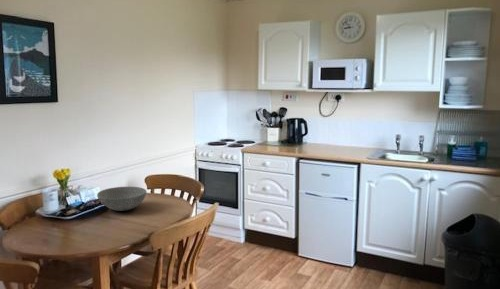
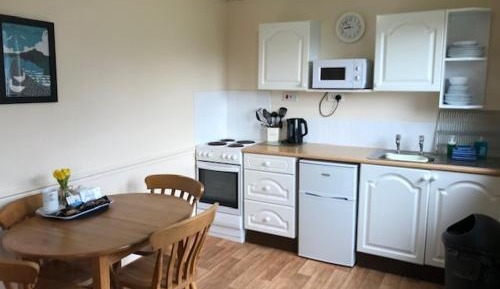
- bowl (122, 200)
